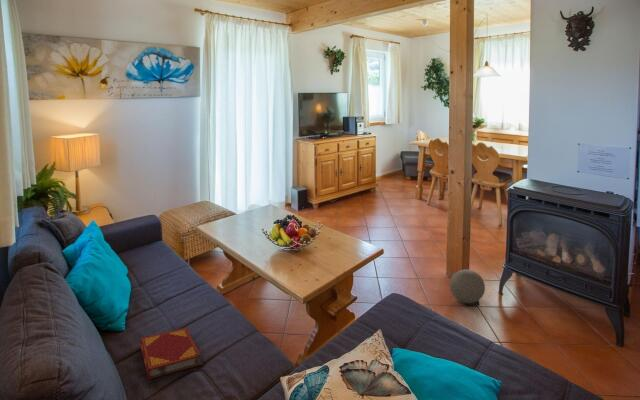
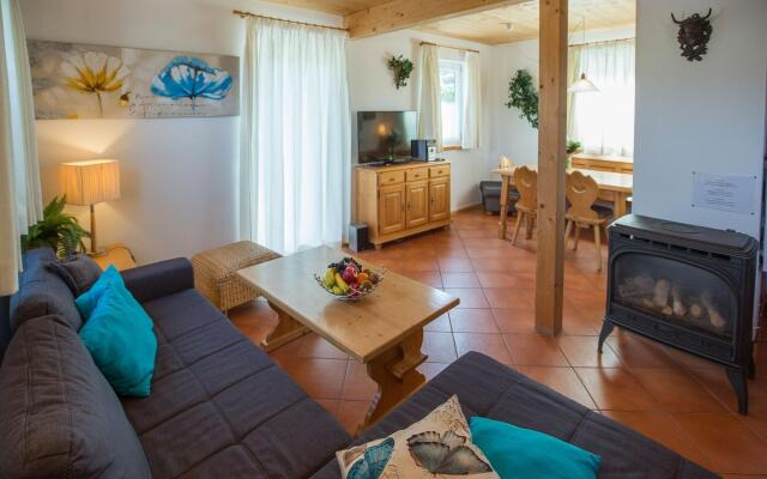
- hardback book (169, 350)
- ball (467, 286)
